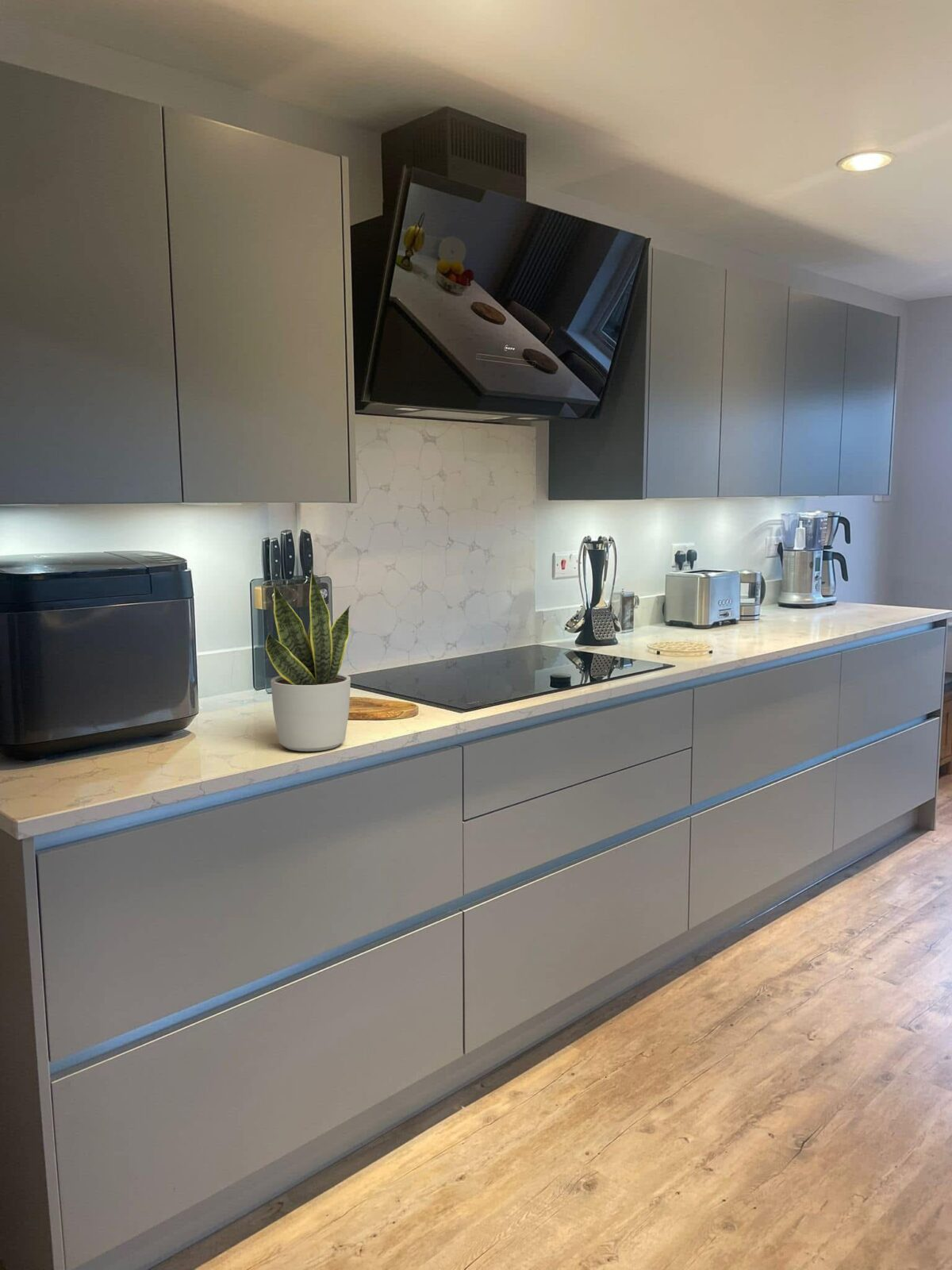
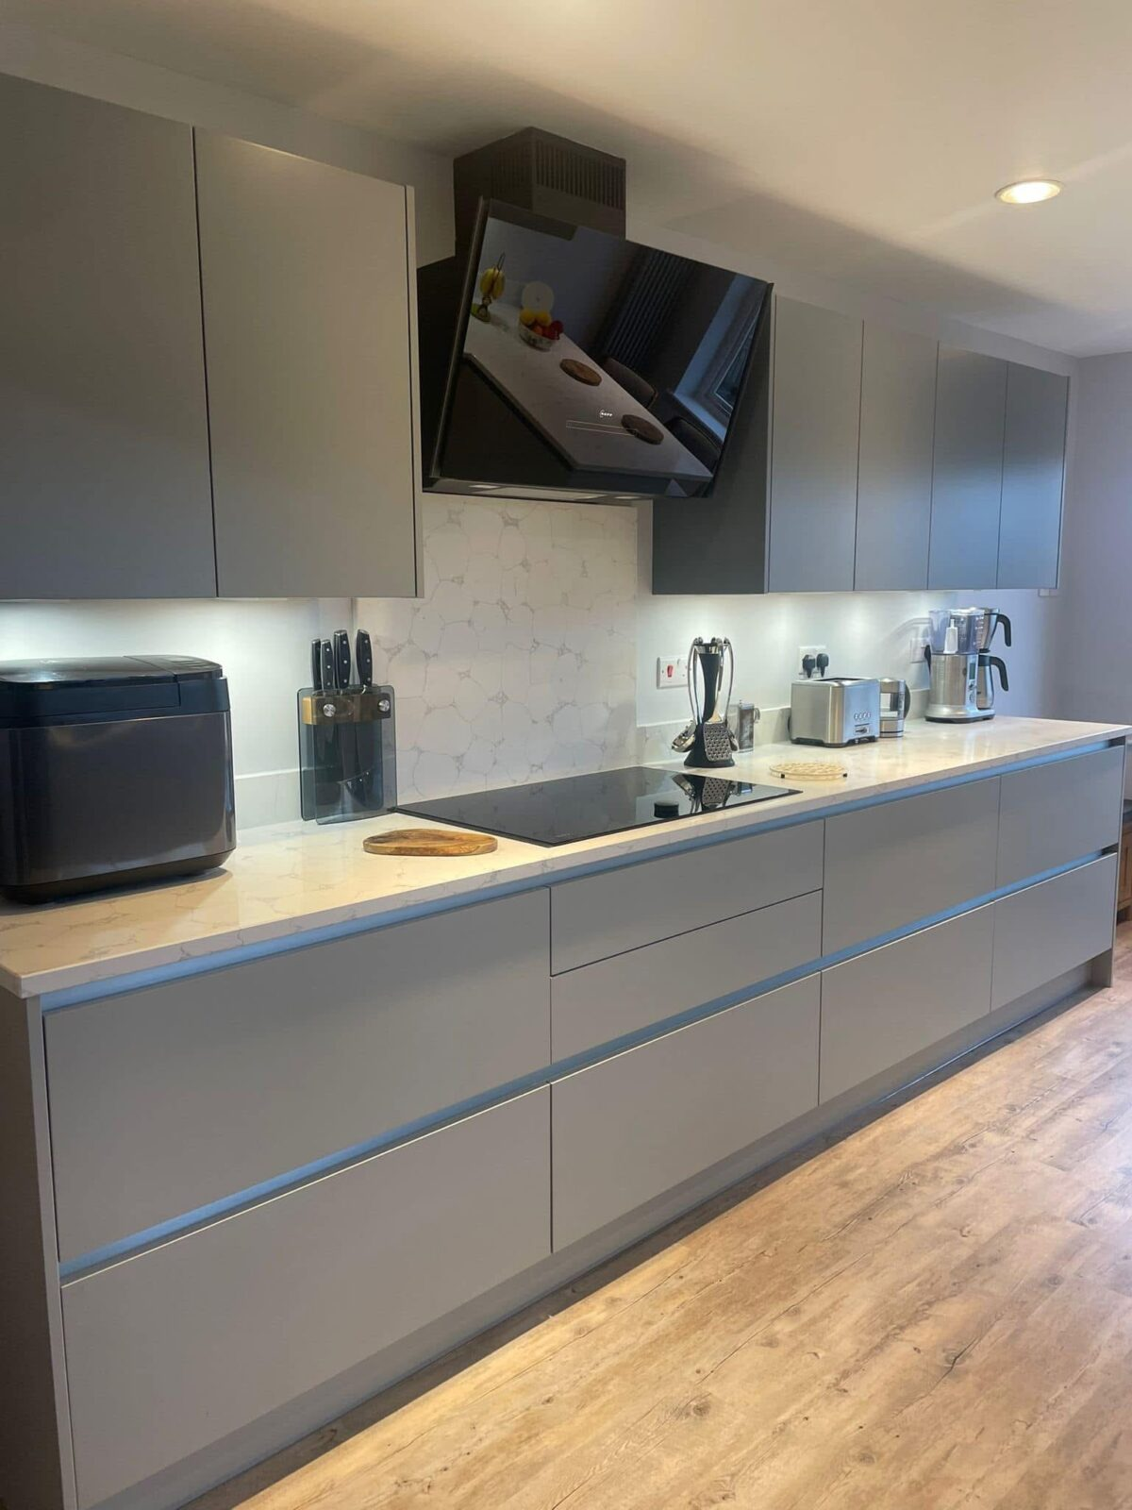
- potted plant (313, 655)
